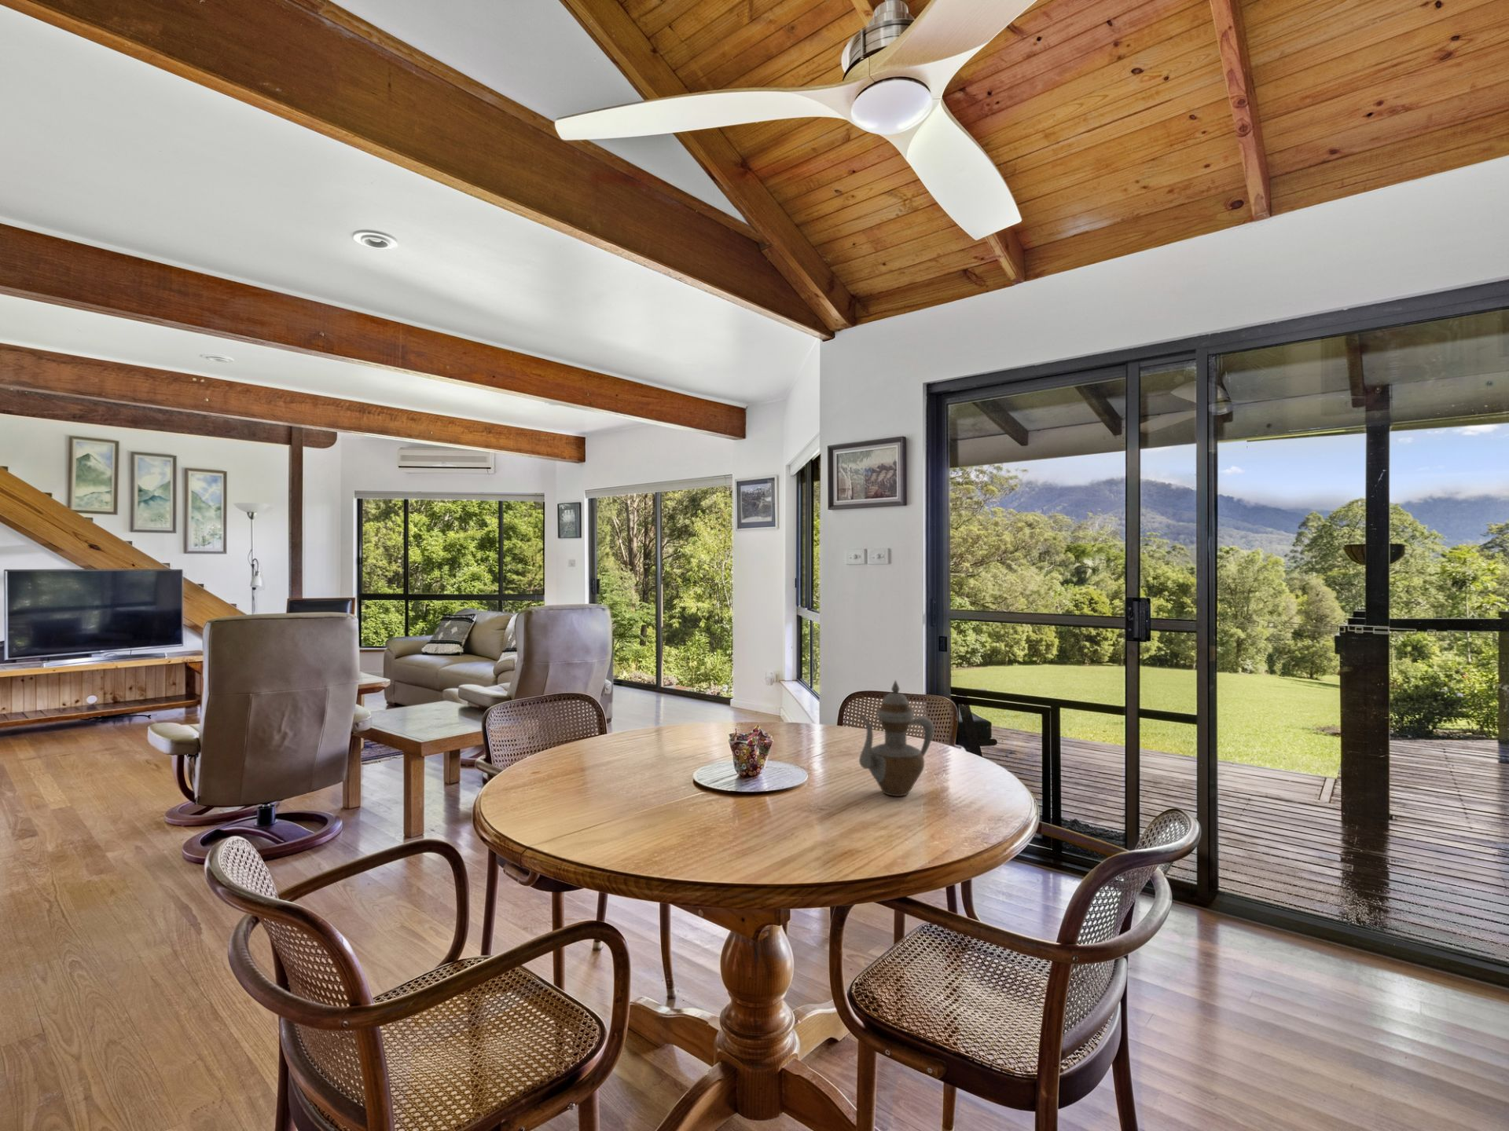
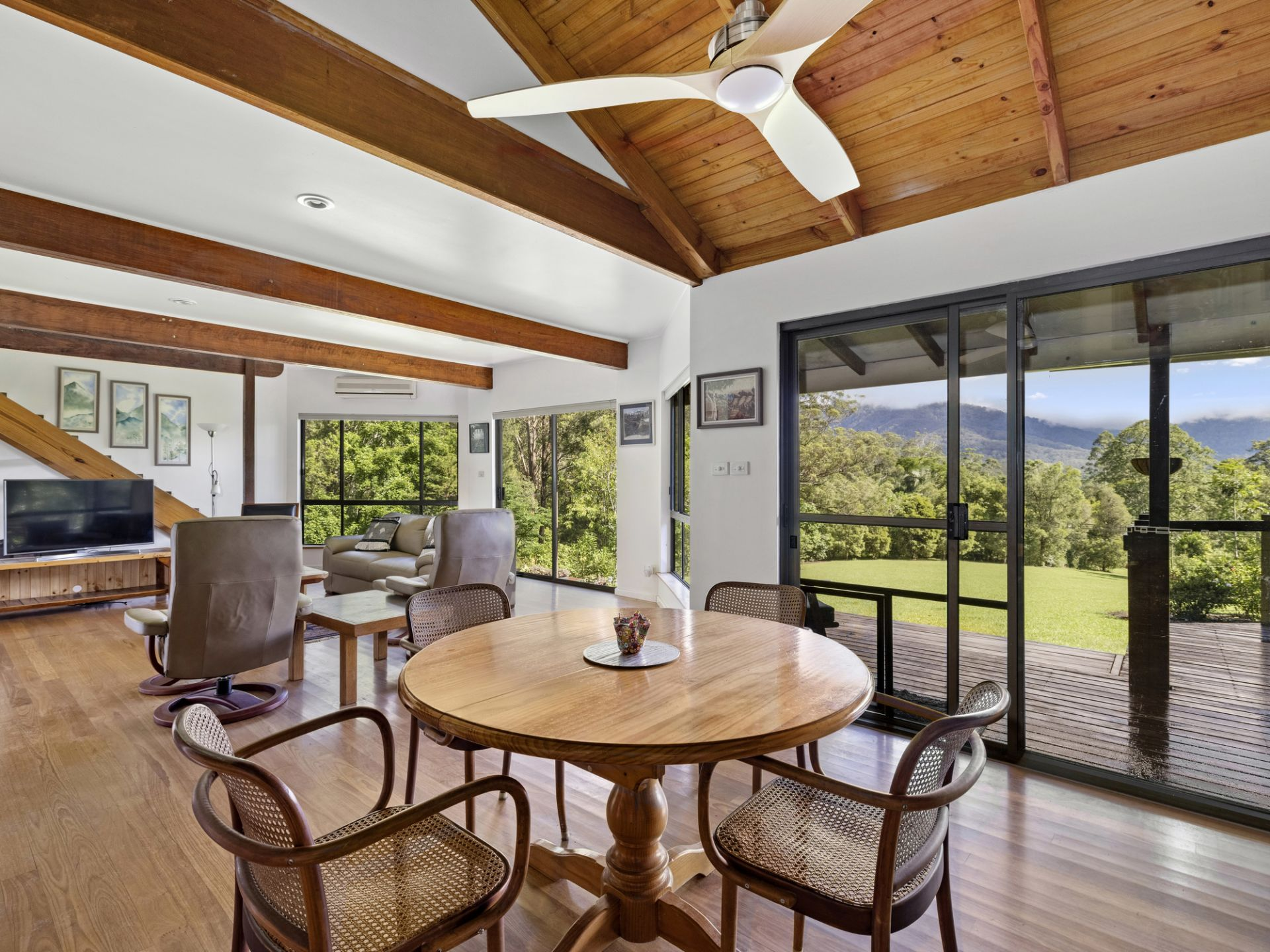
- teapot (897, 735)
